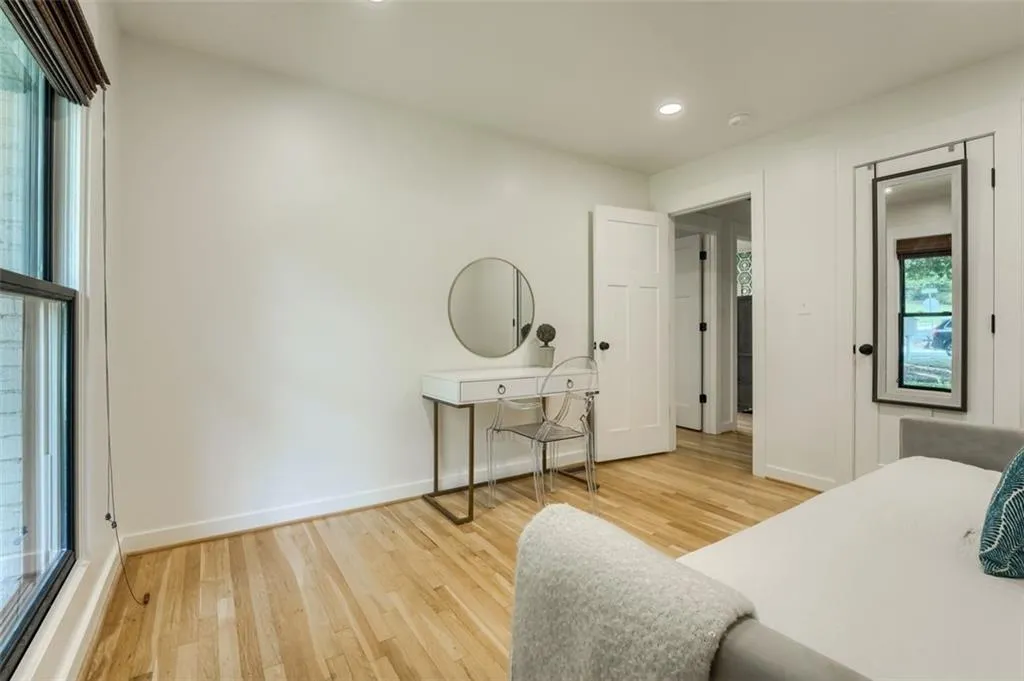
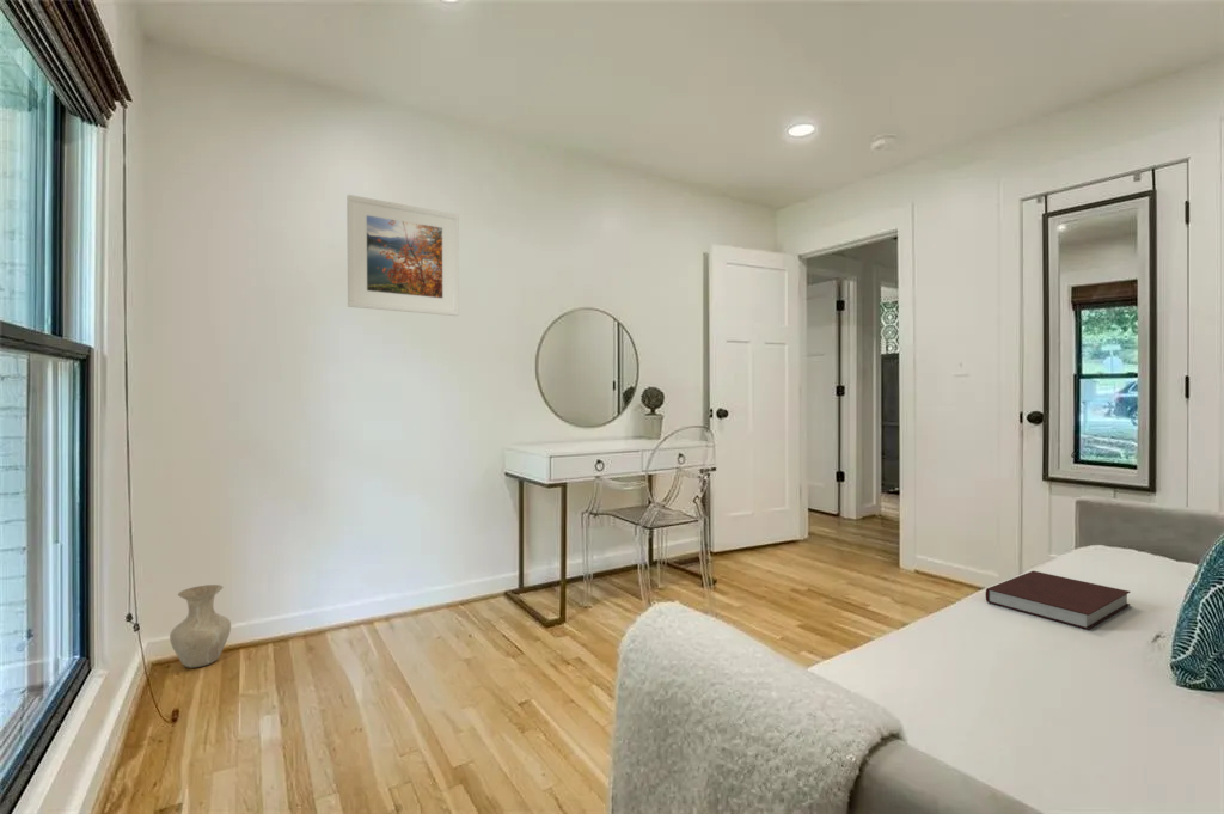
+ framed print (405, 258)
+ notebook (1057, 596)
+ vase (201, 626)
